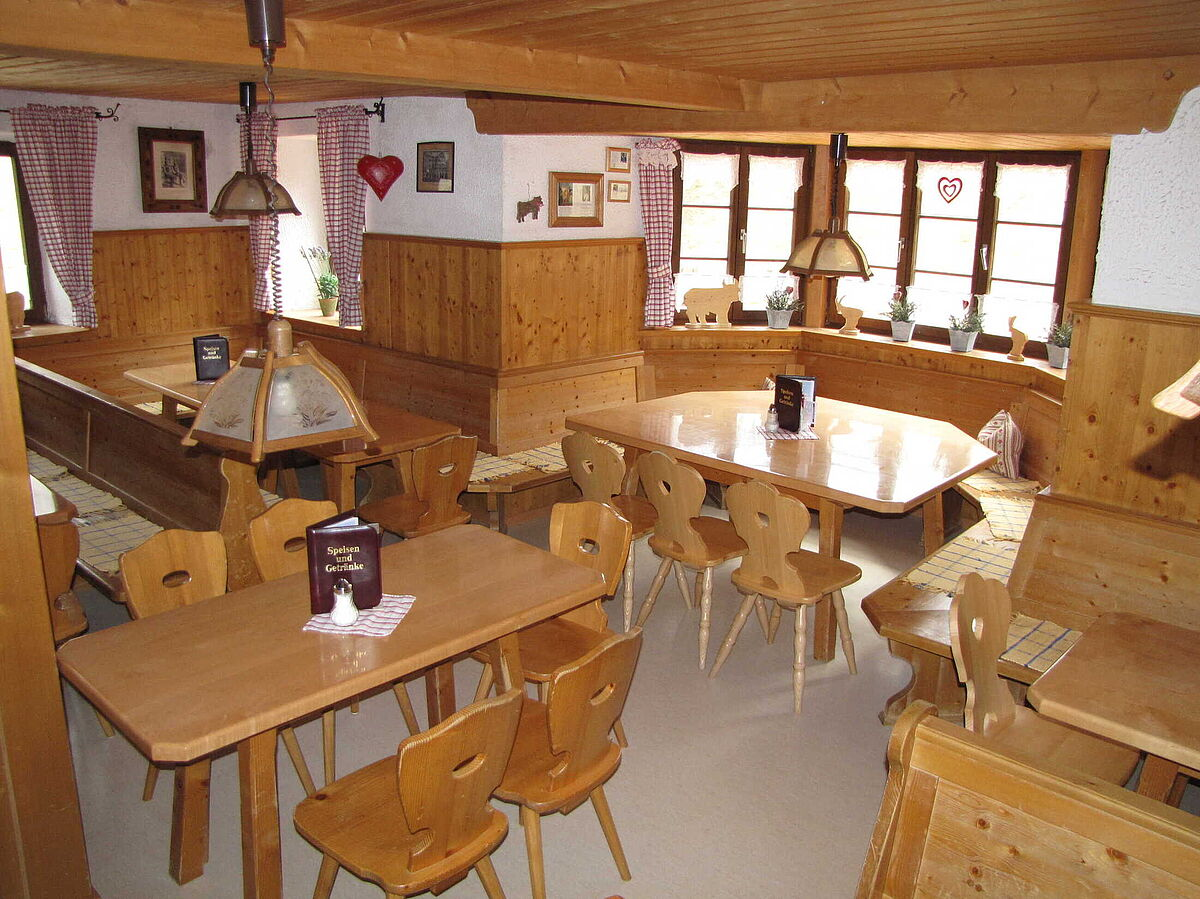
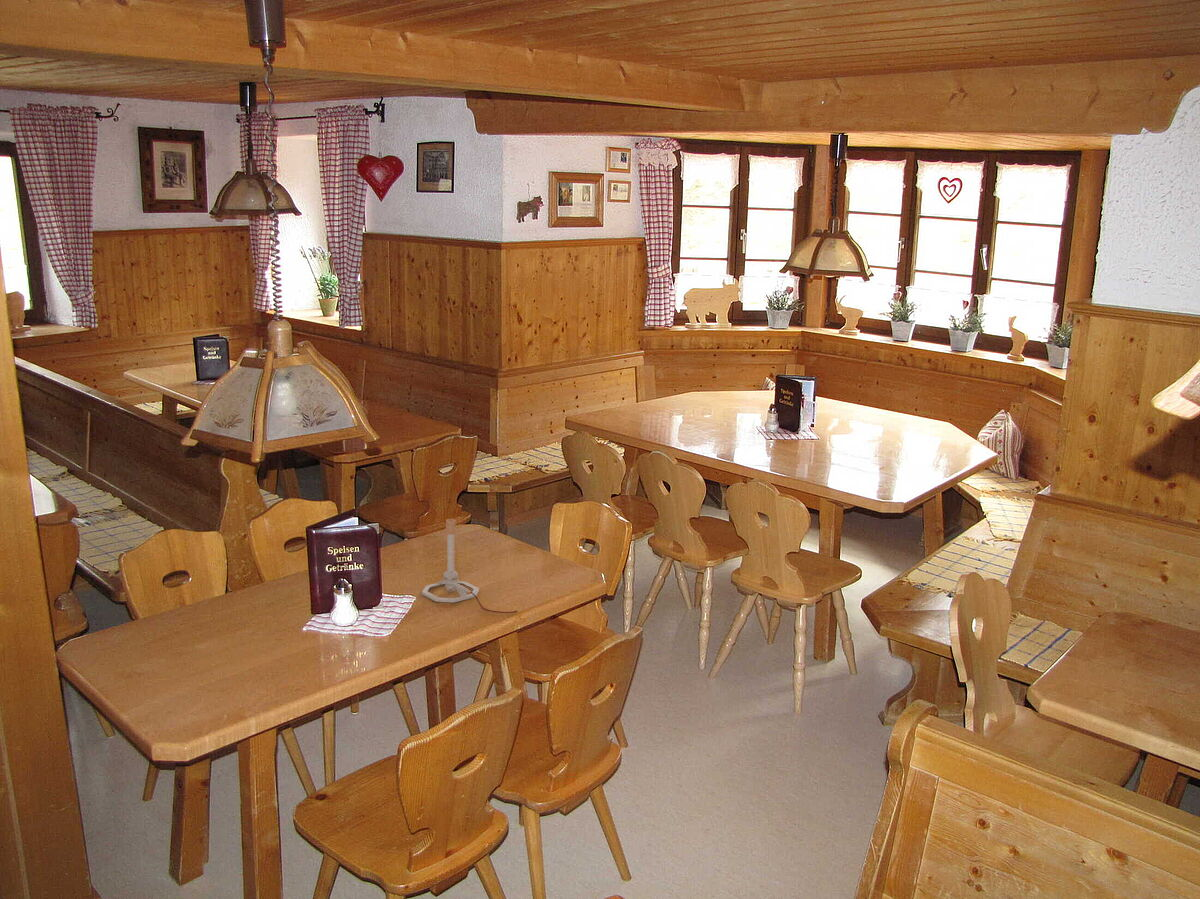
+ lamp base (453, 563)
